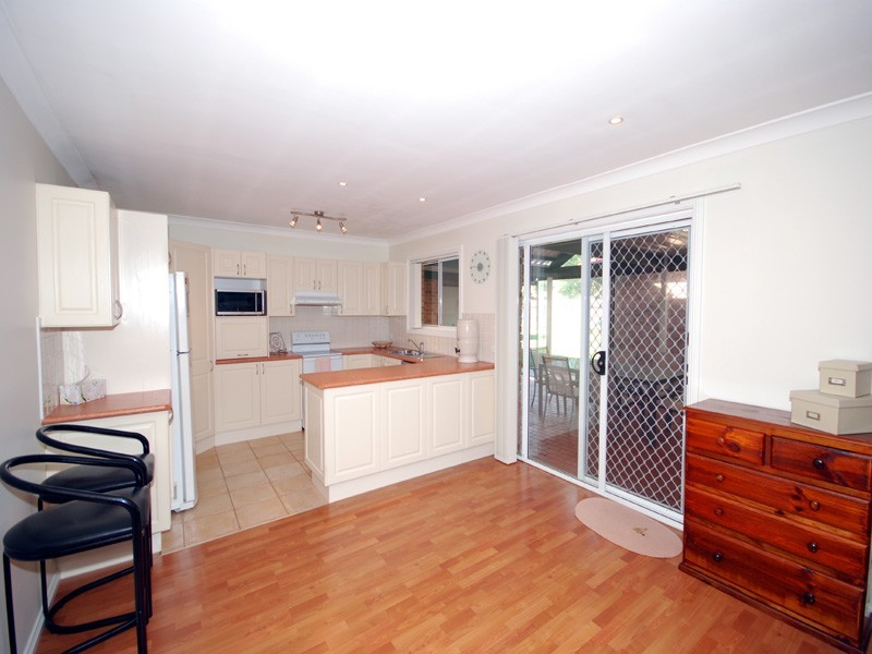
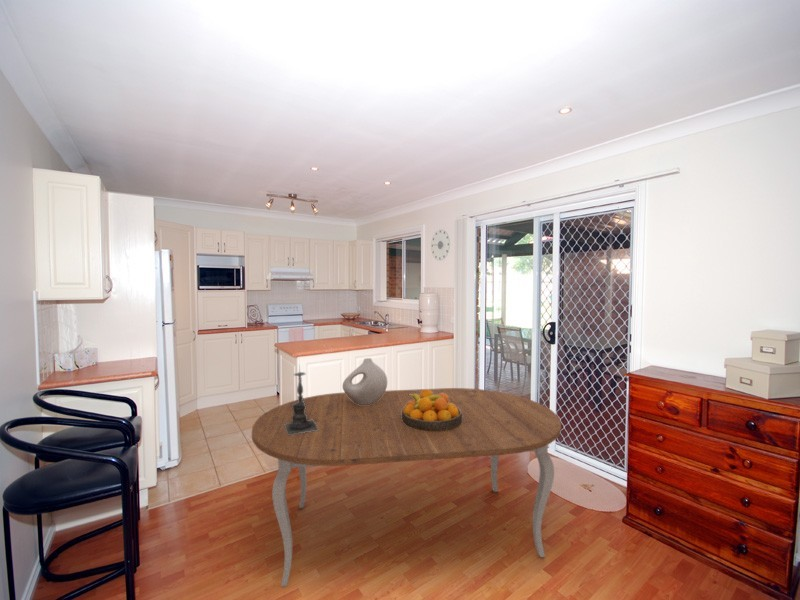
+ fruit bowl (431, 406)
+ vase (365, 380)
+ candle holder (300, 395)
+ dining table (409, 460)
